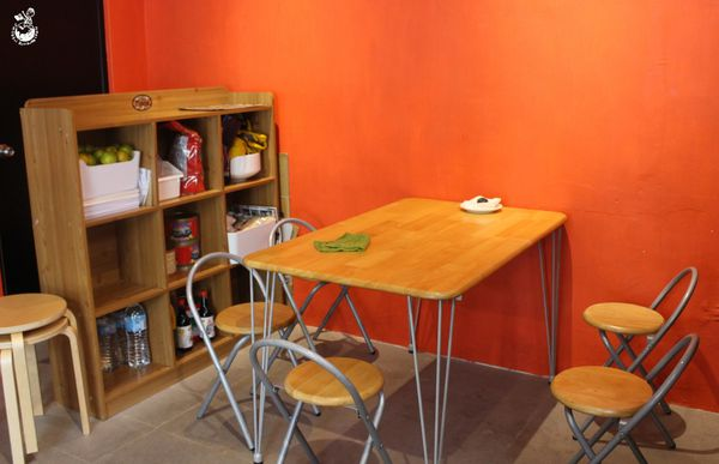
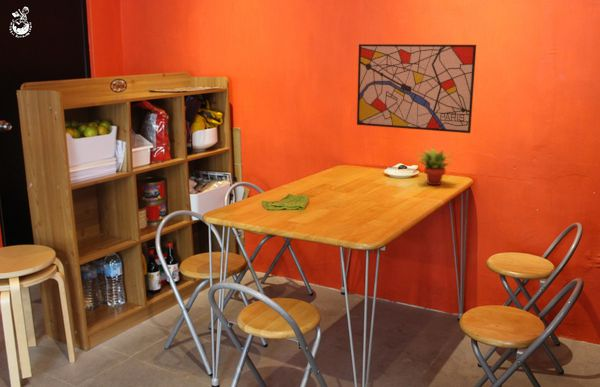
+ wall art (412, 87)
+ succulent plant (433, 166)
